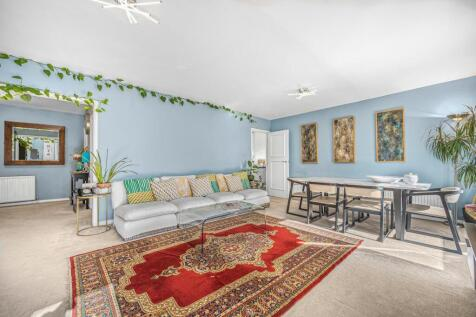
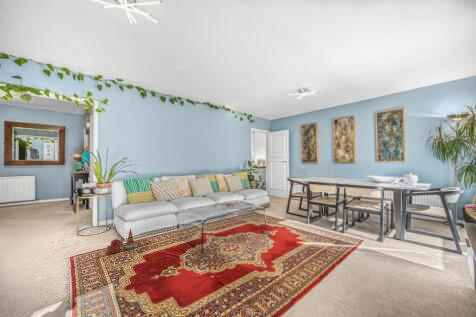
+ stacking toy (121, 239)
